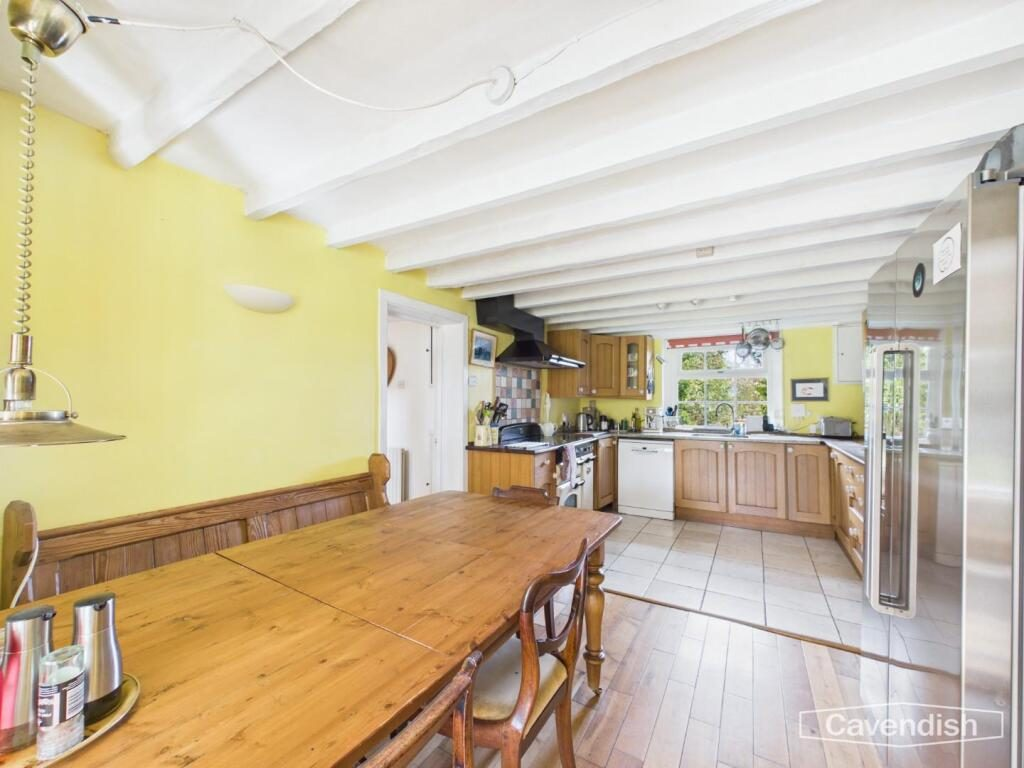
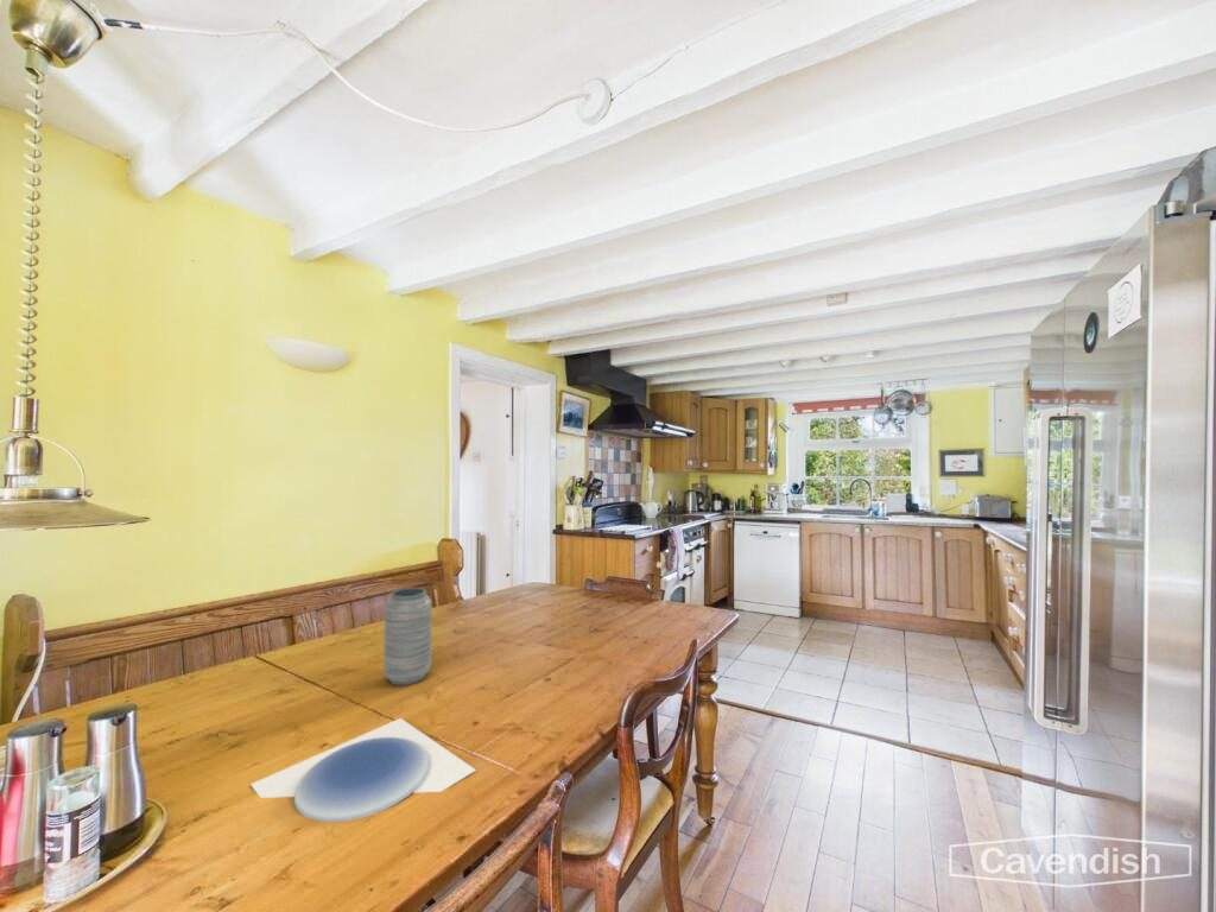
+ plate (366, 768)
+ vase (407, 634)
